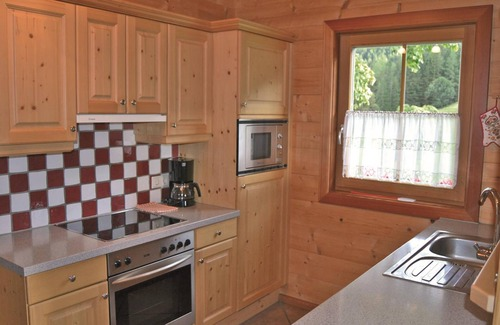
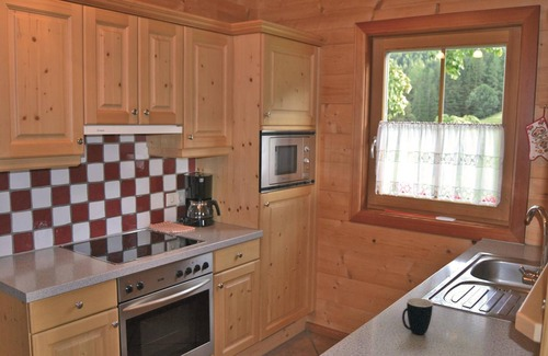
+ mug (415, 318)
